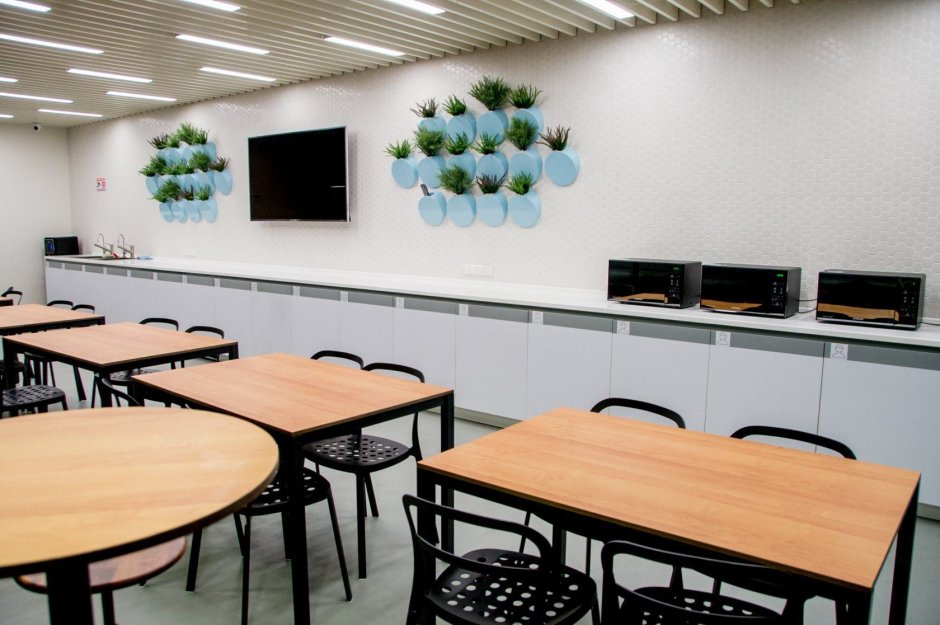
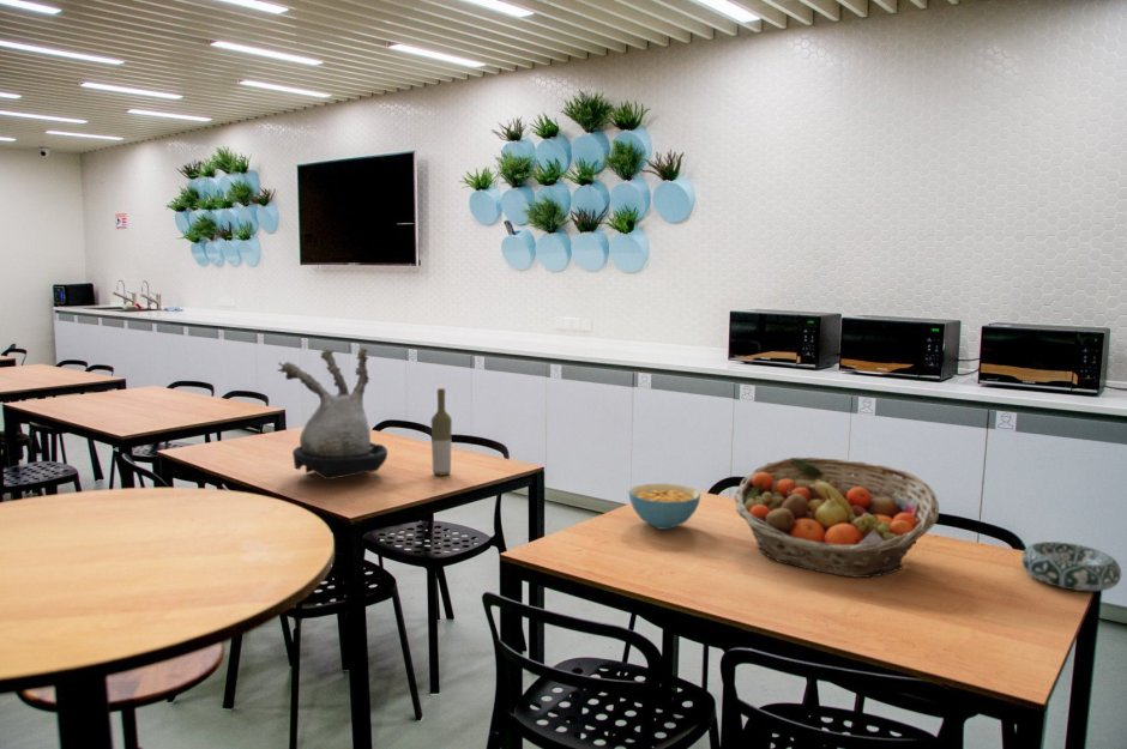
+ decorative bowl (1069, 566)
+ cereal bowl (663, 509)
+ fruit basket (831, 513)
+ bottle (441, 431)
+ plant (333, 412)
